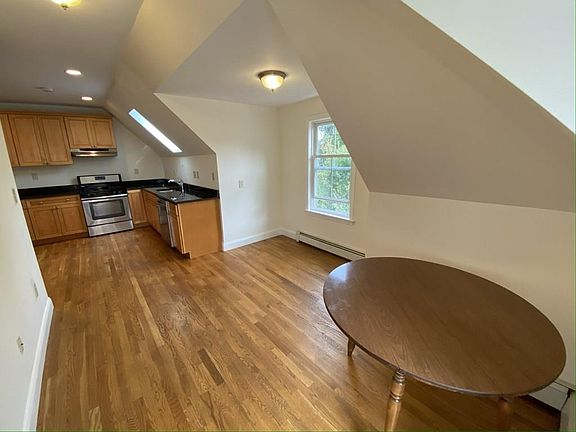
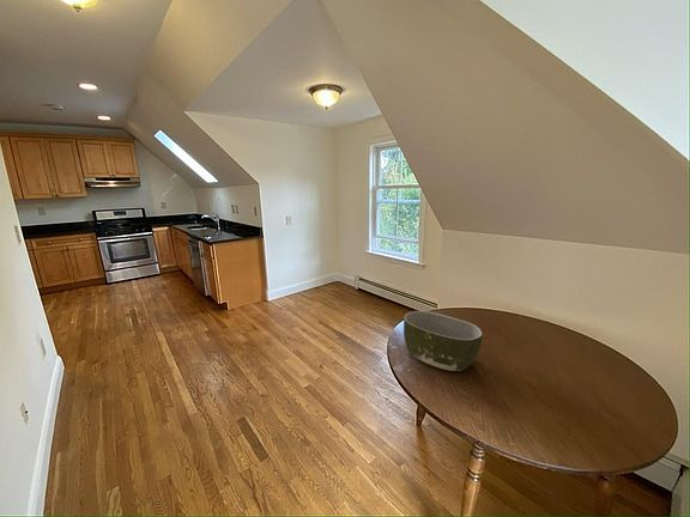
+ bowl (438, 340)
